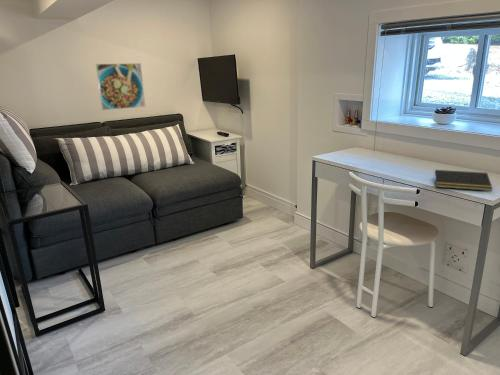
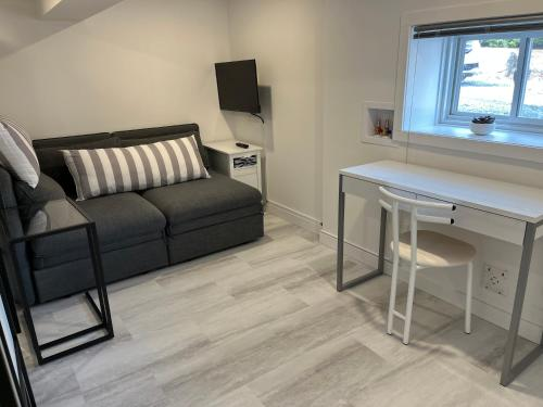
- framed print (121, 86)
- notepad (462, 179)
